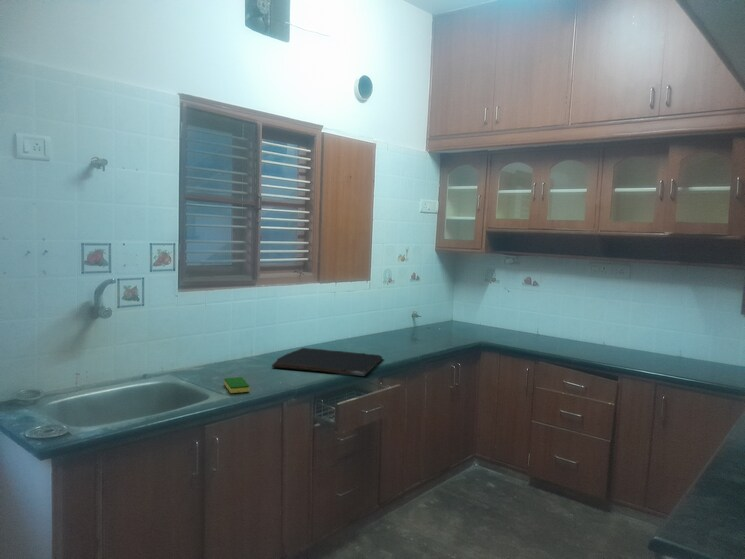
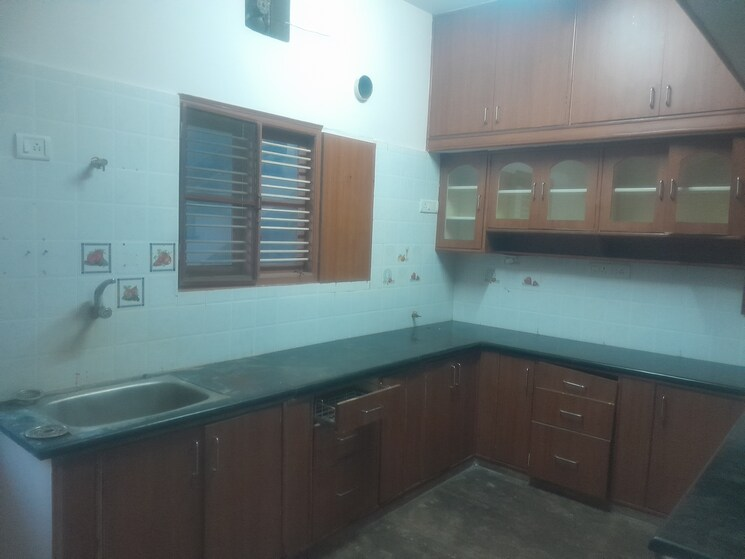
- dish sponge (236, 384)
- cutting board (329, 360)
